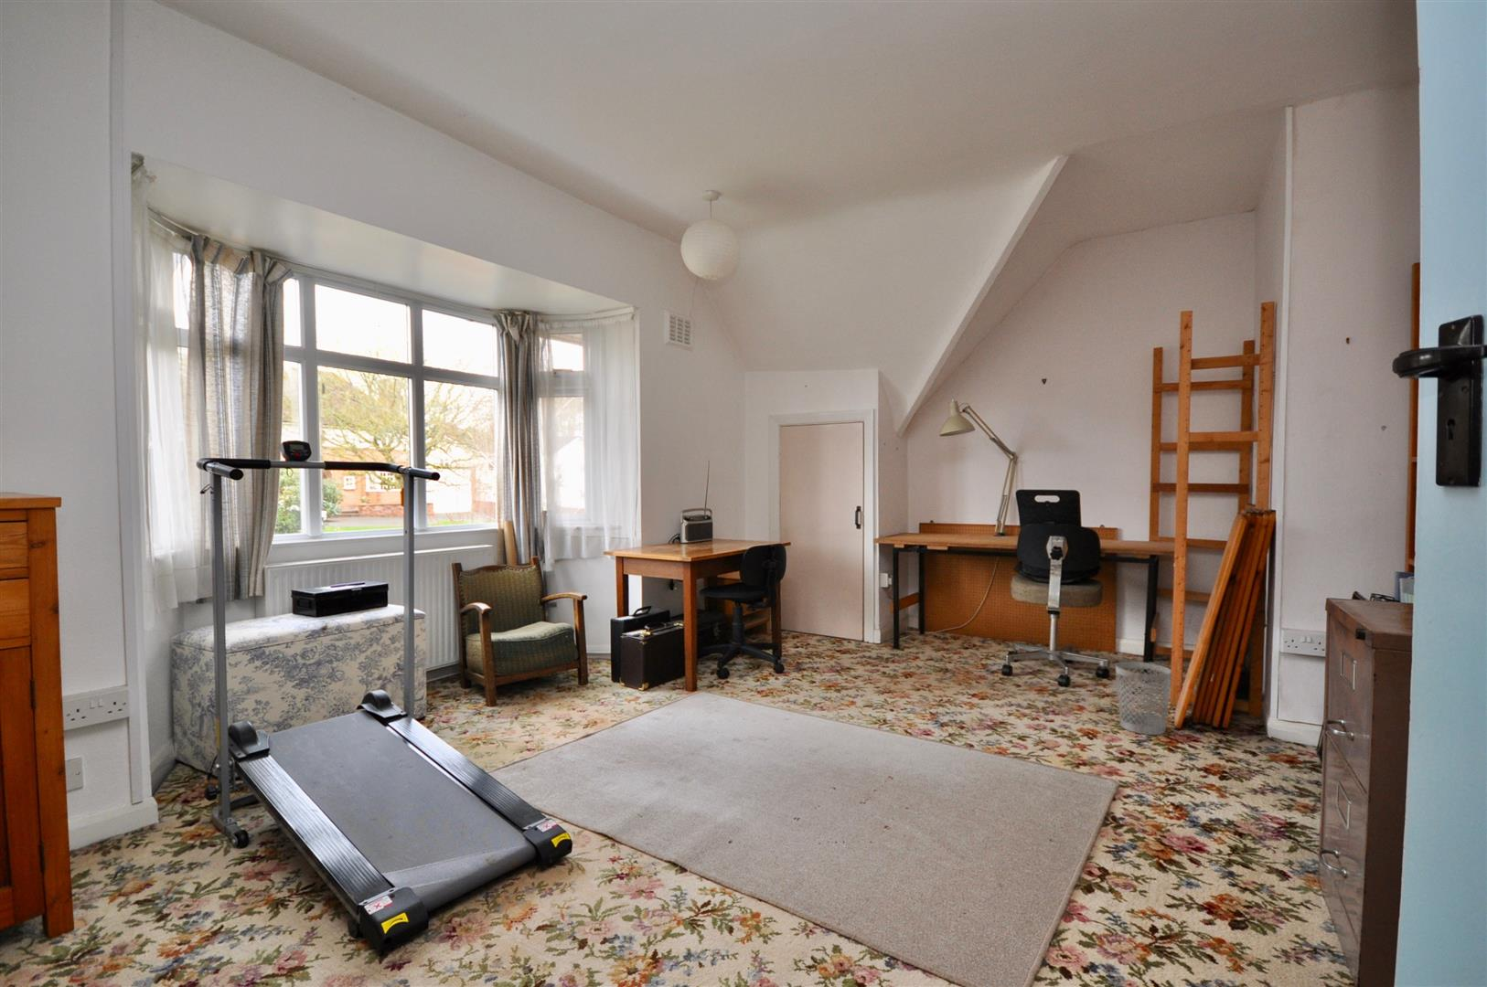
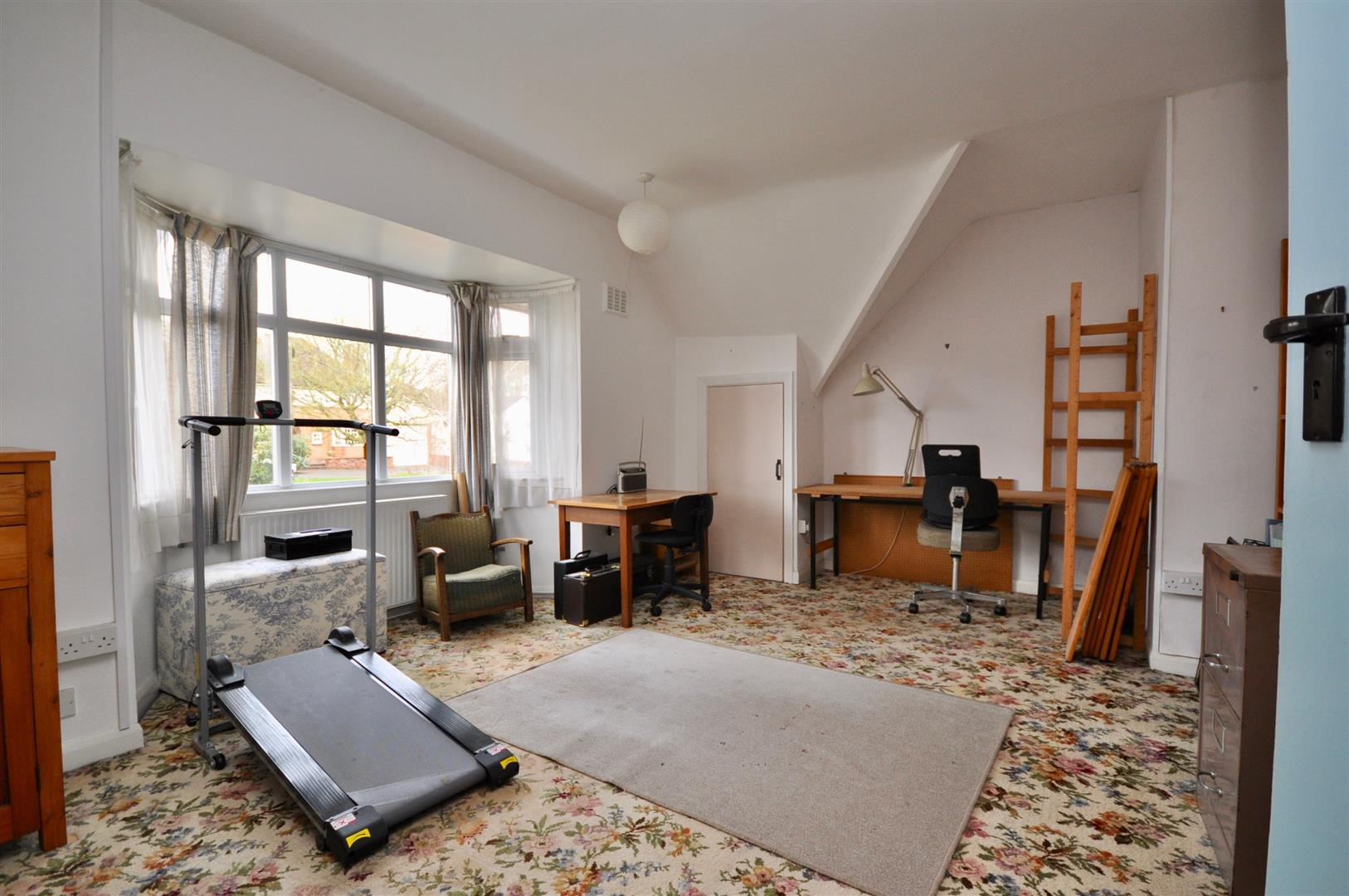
- wastebasket (1143, 698)
